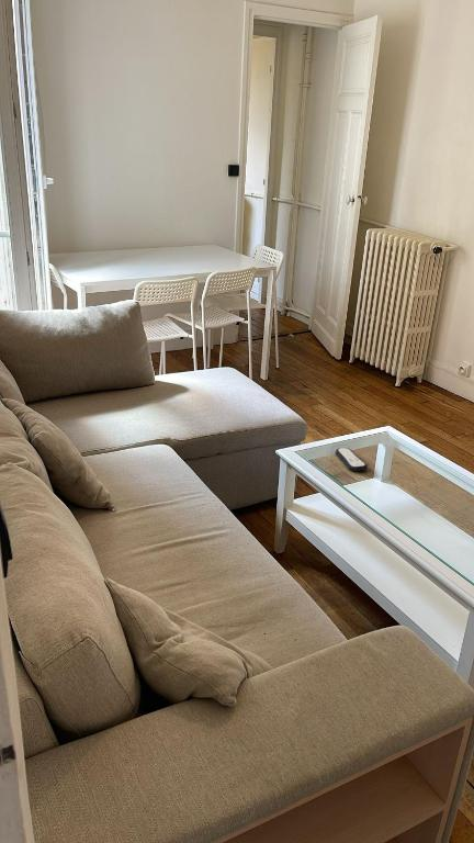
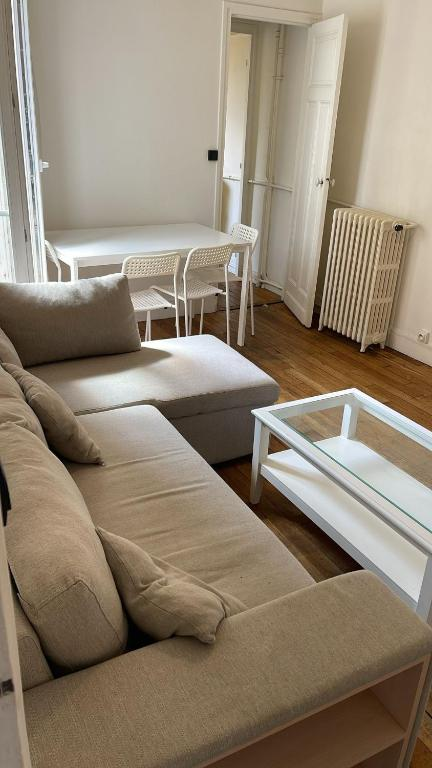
- remote control (350, 459)
